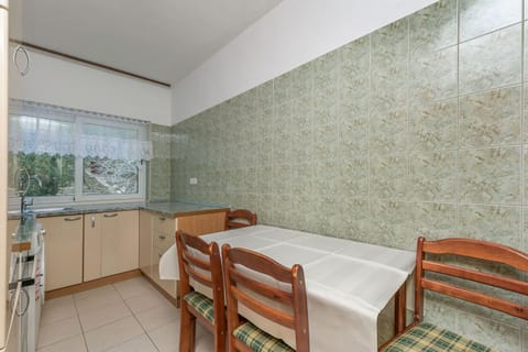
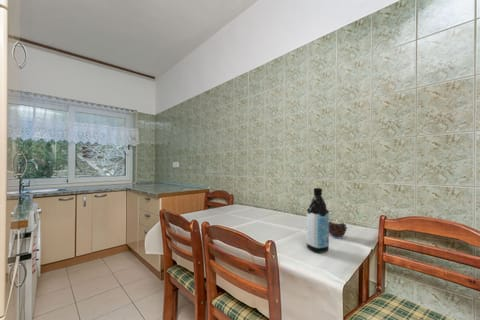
+ water bottle (317, 218)
+ candle (336, 227)
